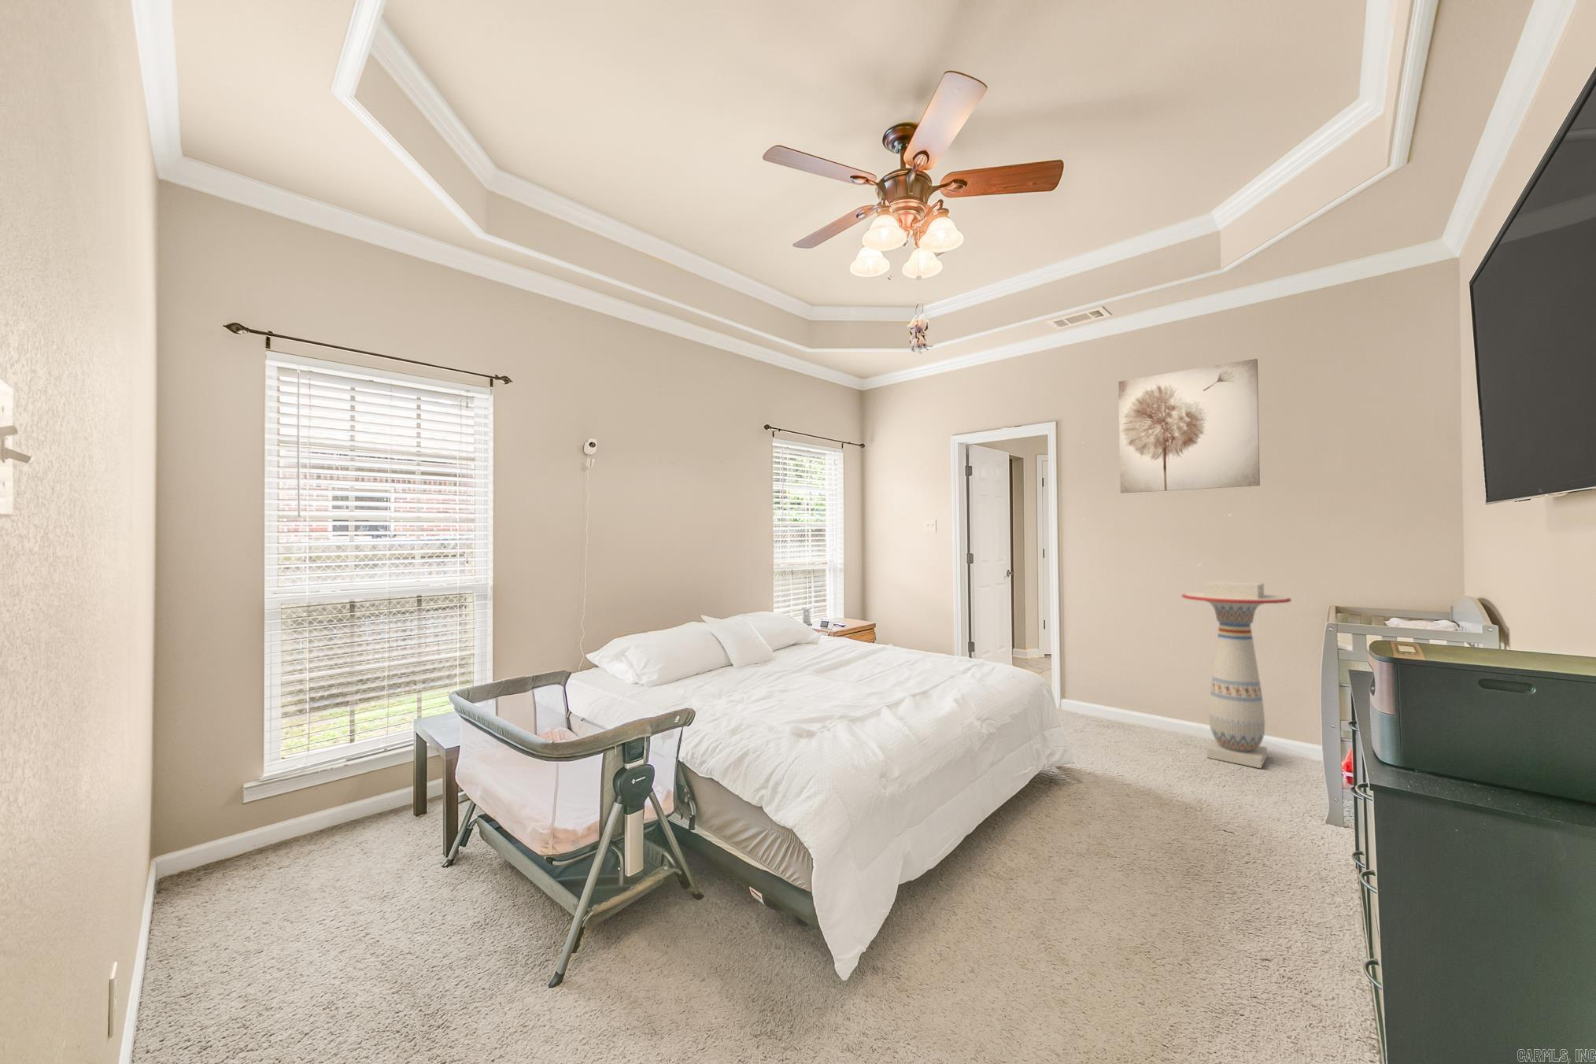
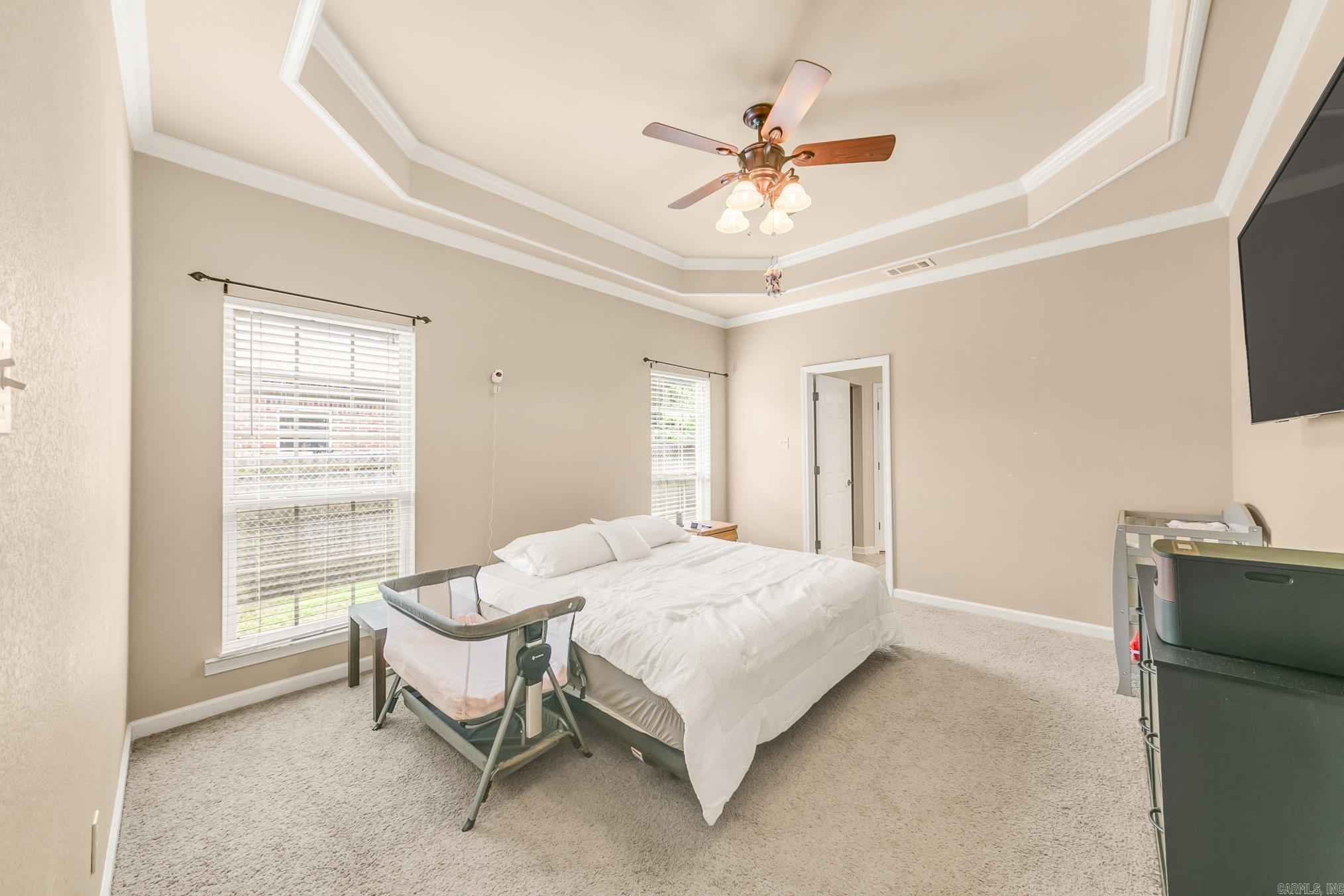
- pedestal table (1235, 670)
- wall art (1184, 430)
